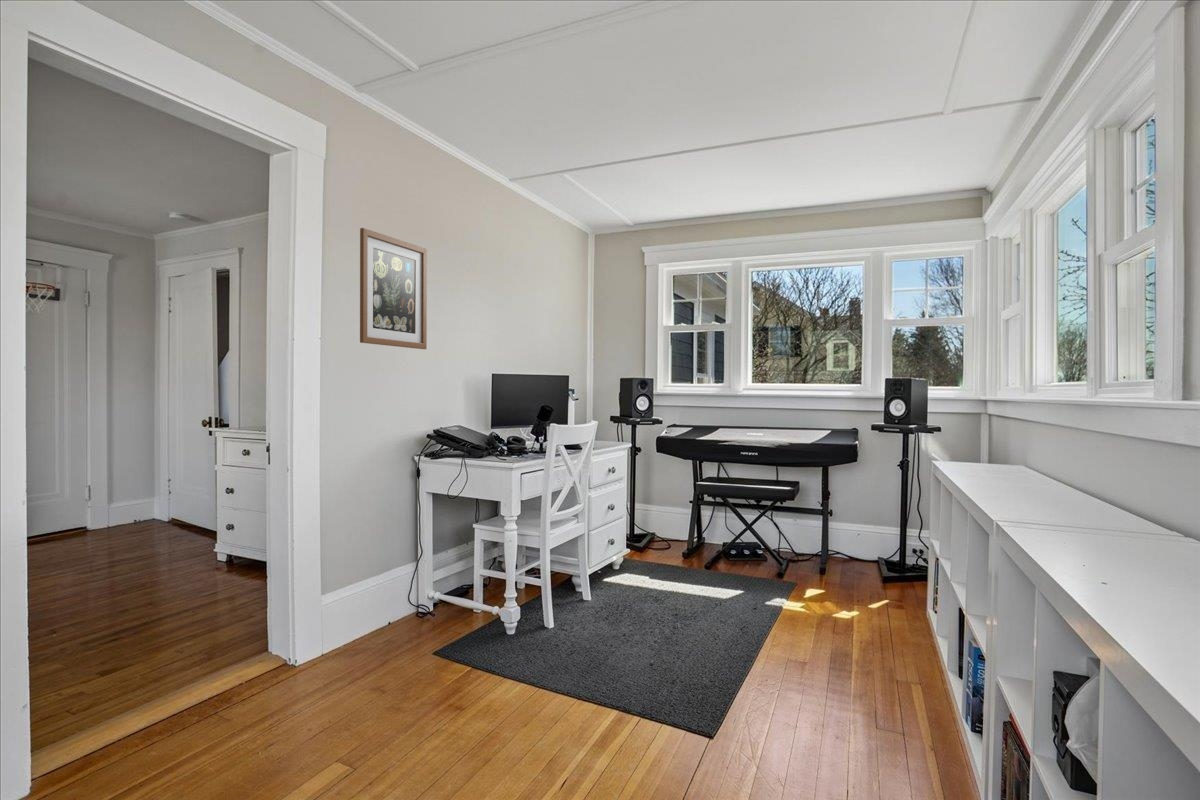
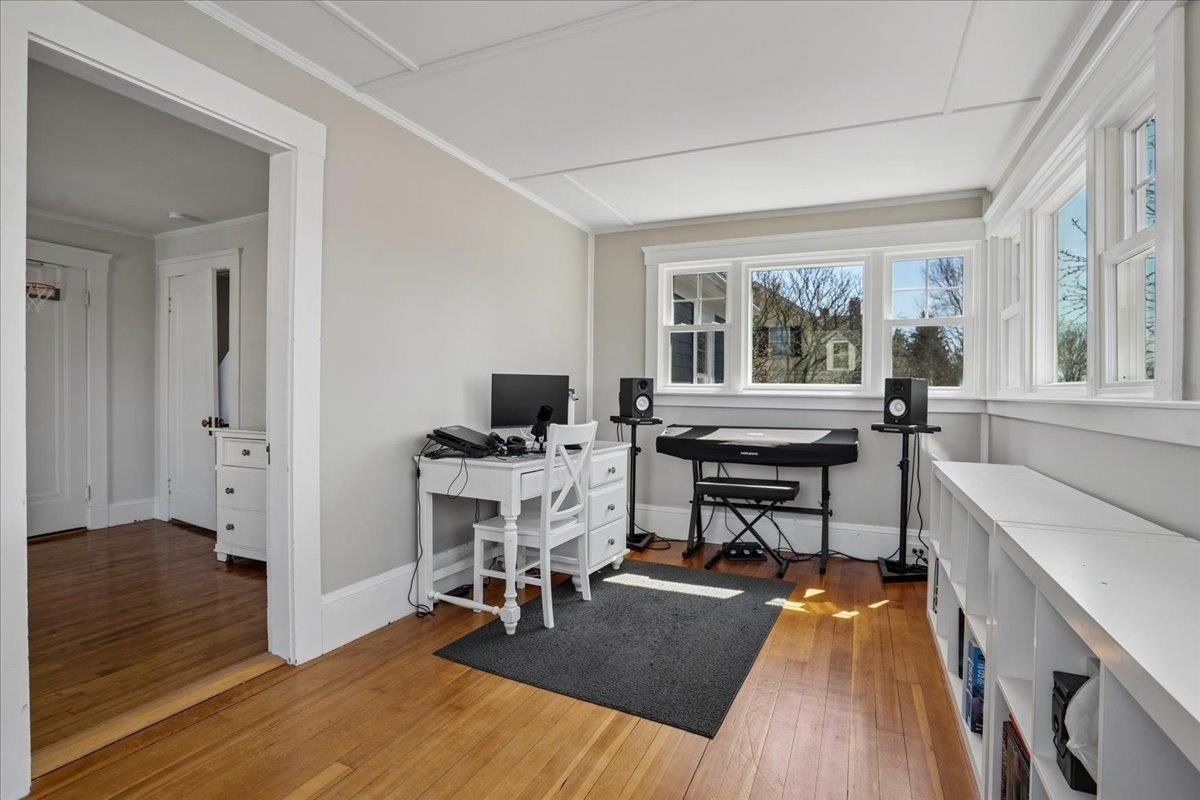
- wall art (395, 292)
